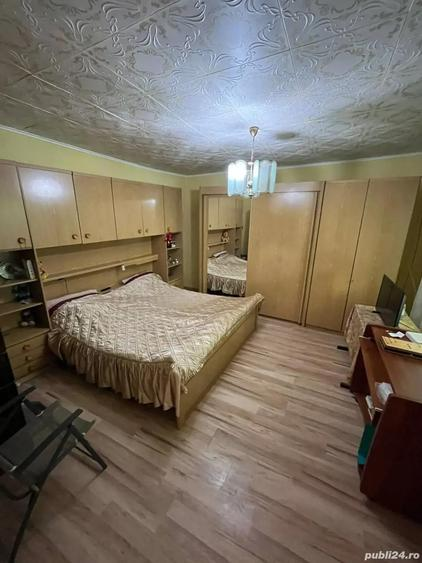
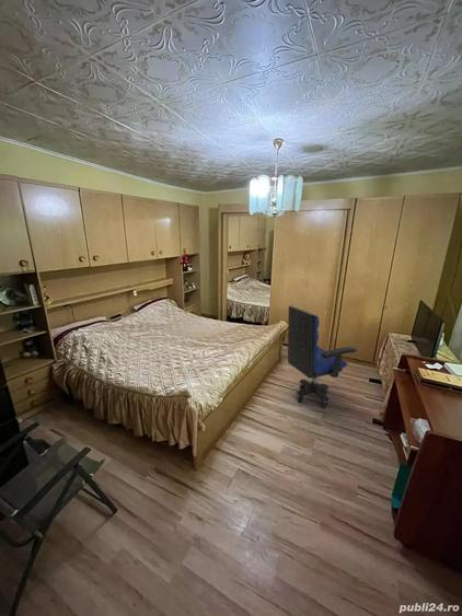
+ office chair (314, 356)
